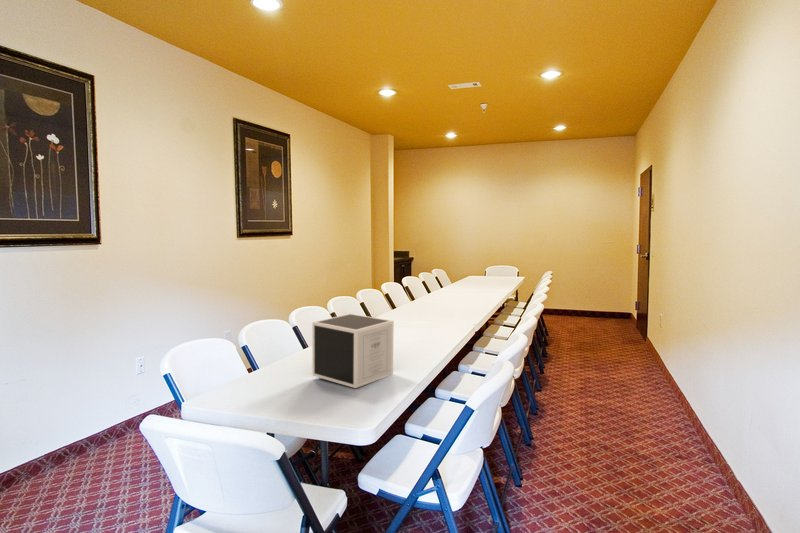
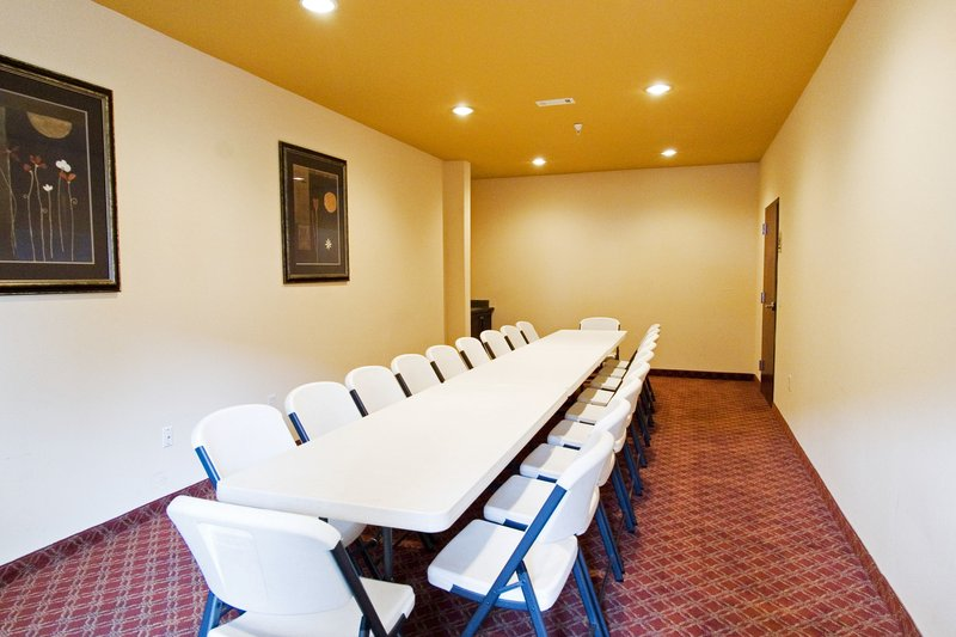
- speaker (353, 347)
